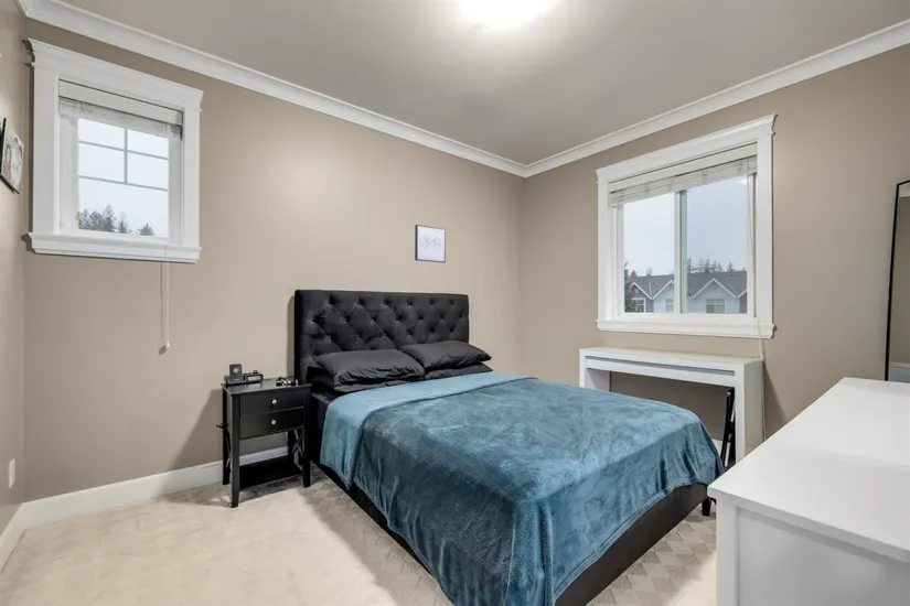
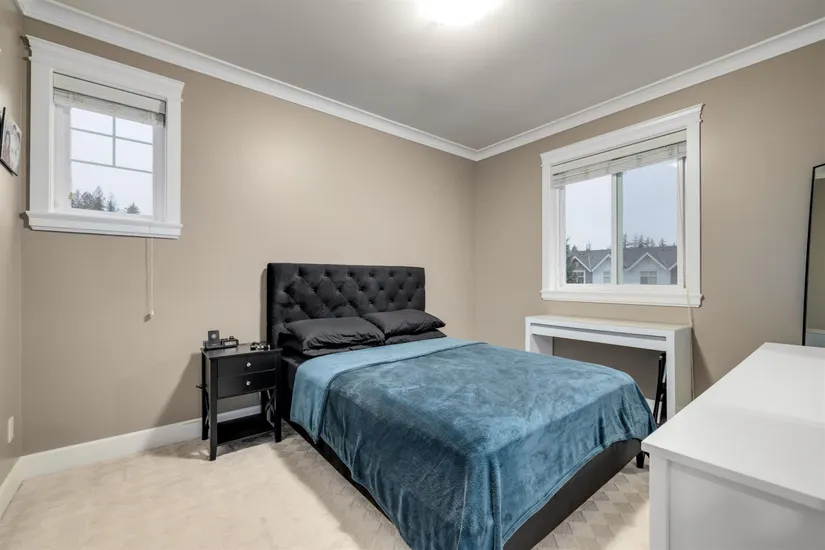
- wall art (430, 244)
